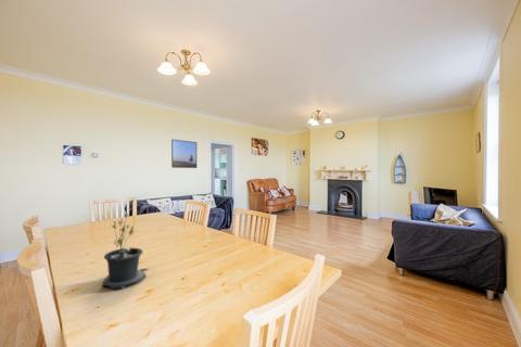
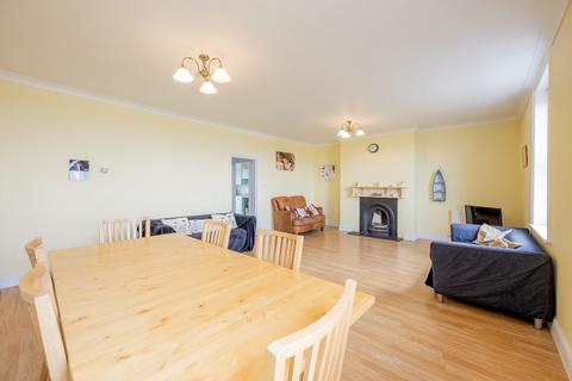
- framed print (185, 154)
- potted plant (126, 247)
